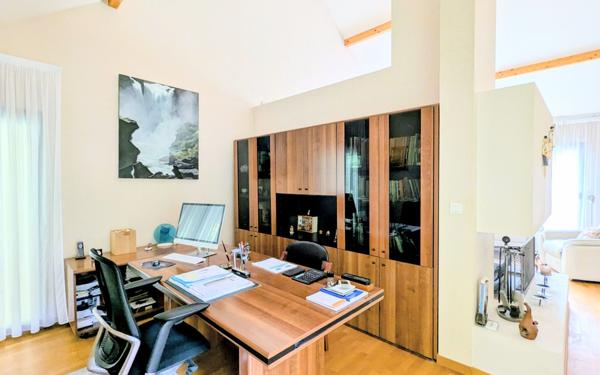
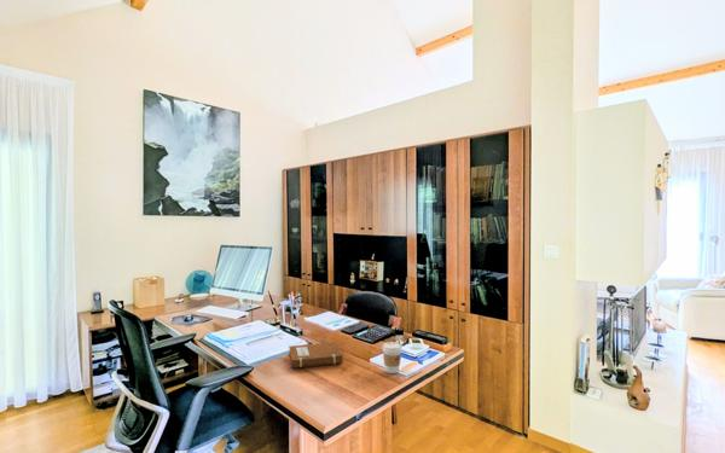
+ notebook (313, 354)
+ coffee cup (392, 356)
